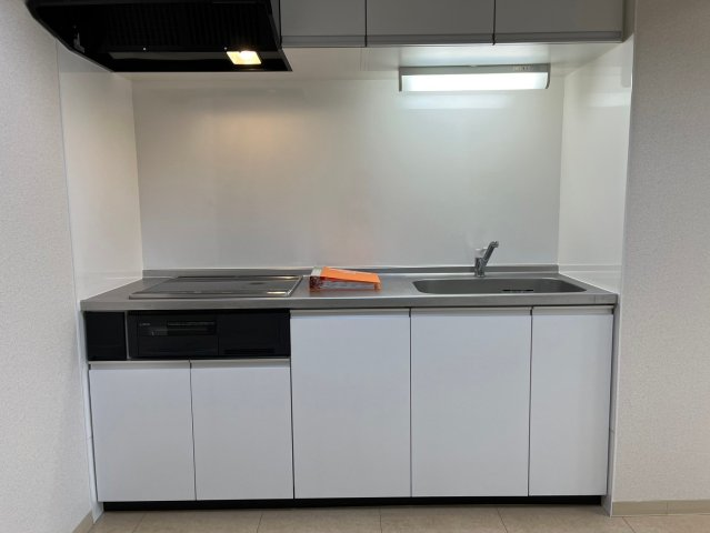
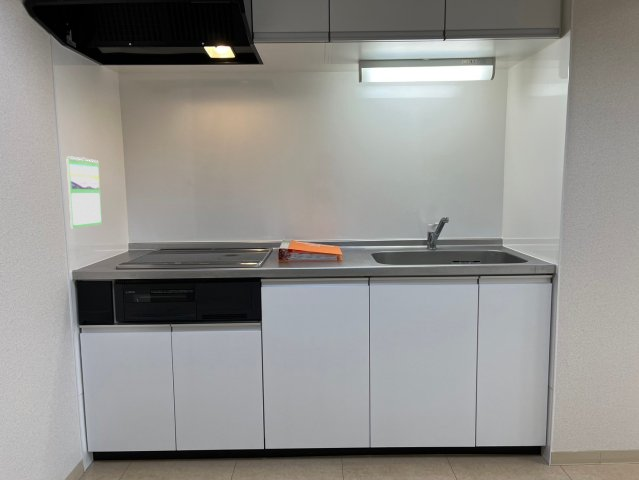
+ calendar (85, 191)
